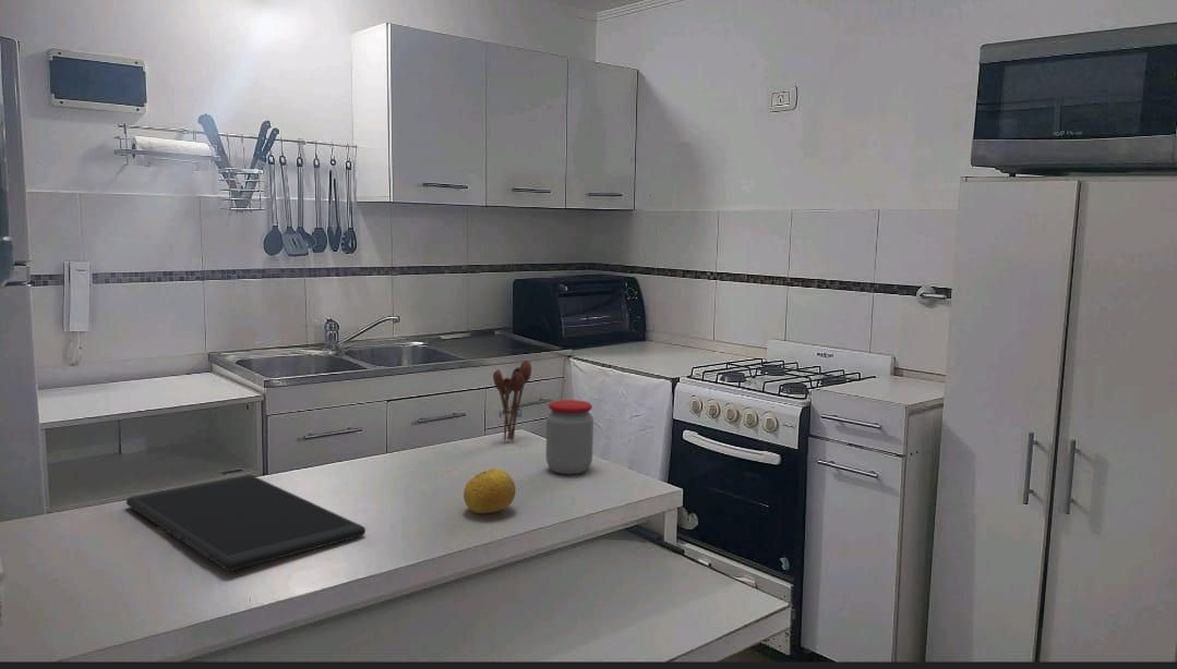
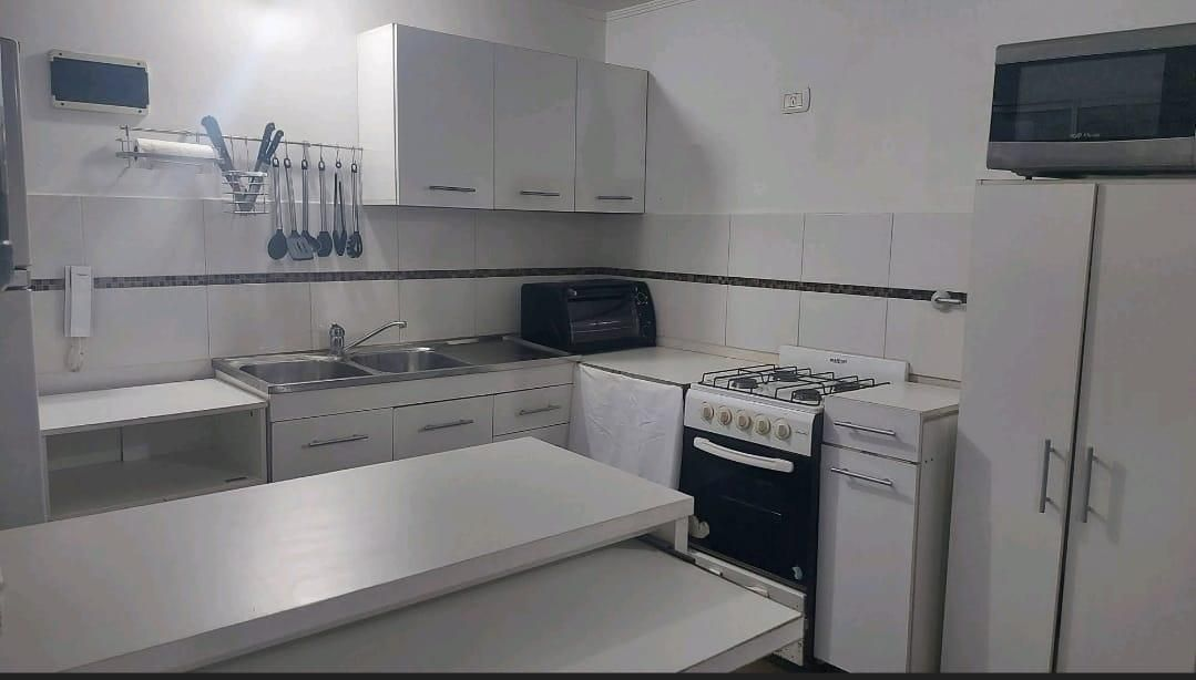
- jar (569, 436)
- utensil holder (513, 401)
- fruit (489, 490)
- cutting board (240, 515)
